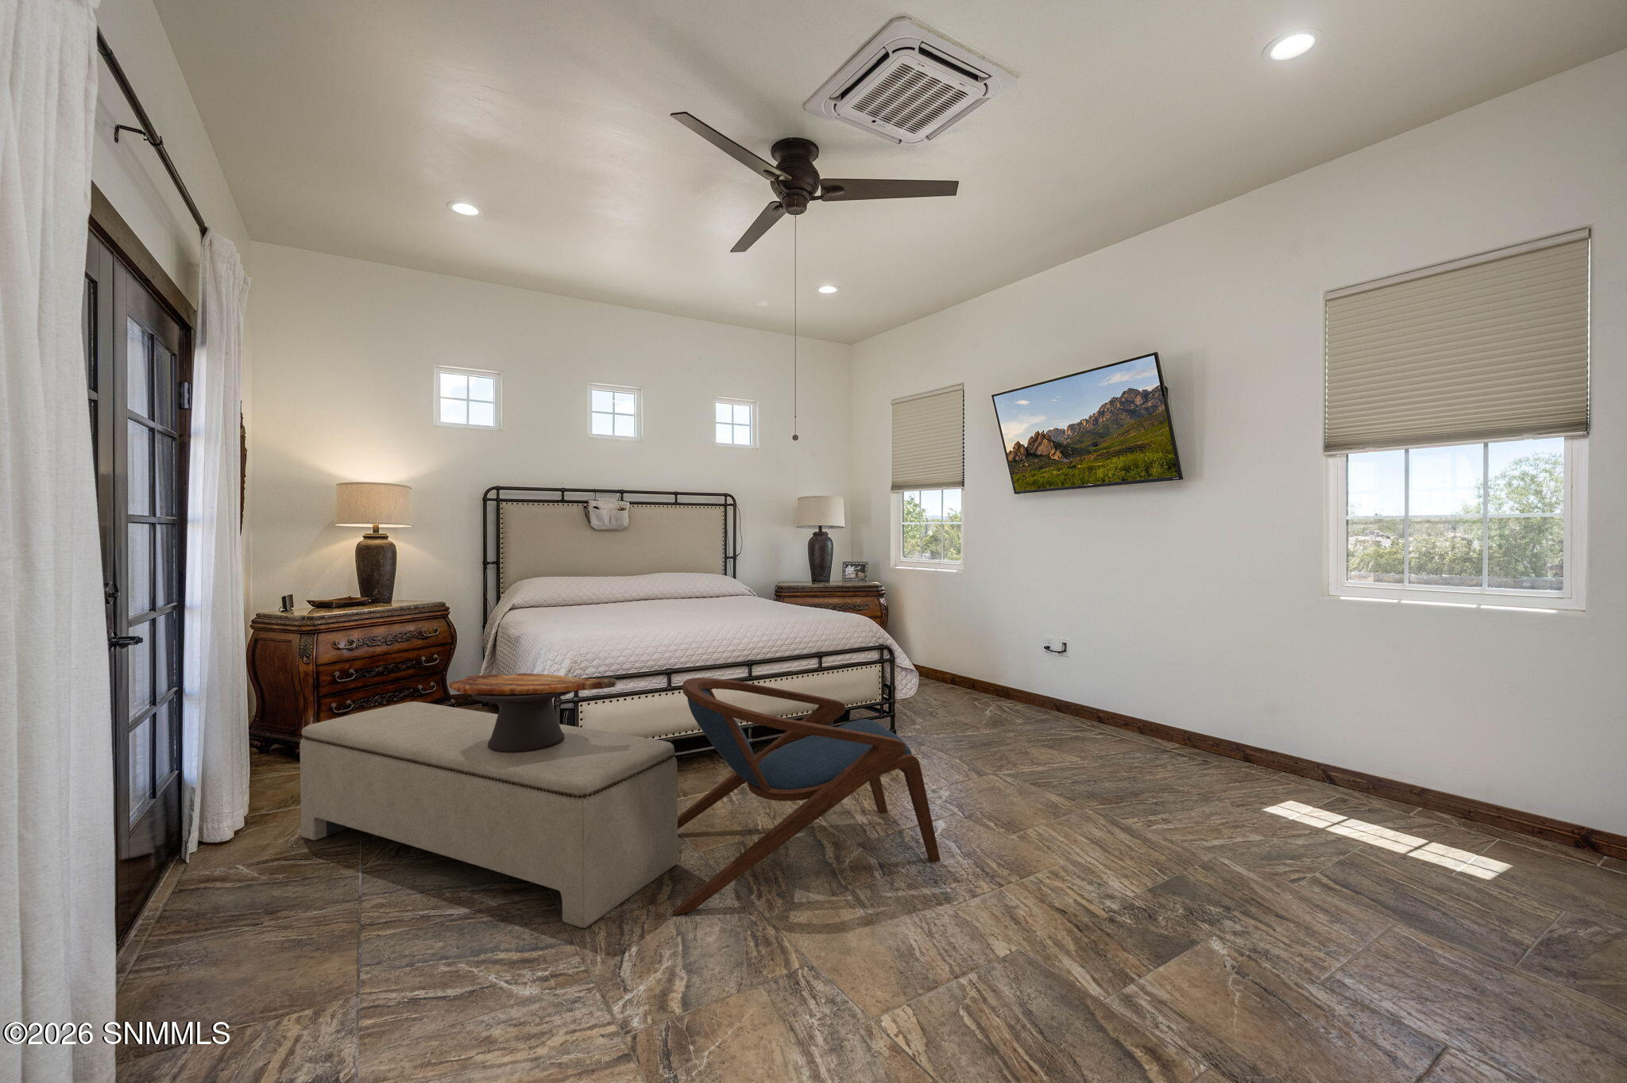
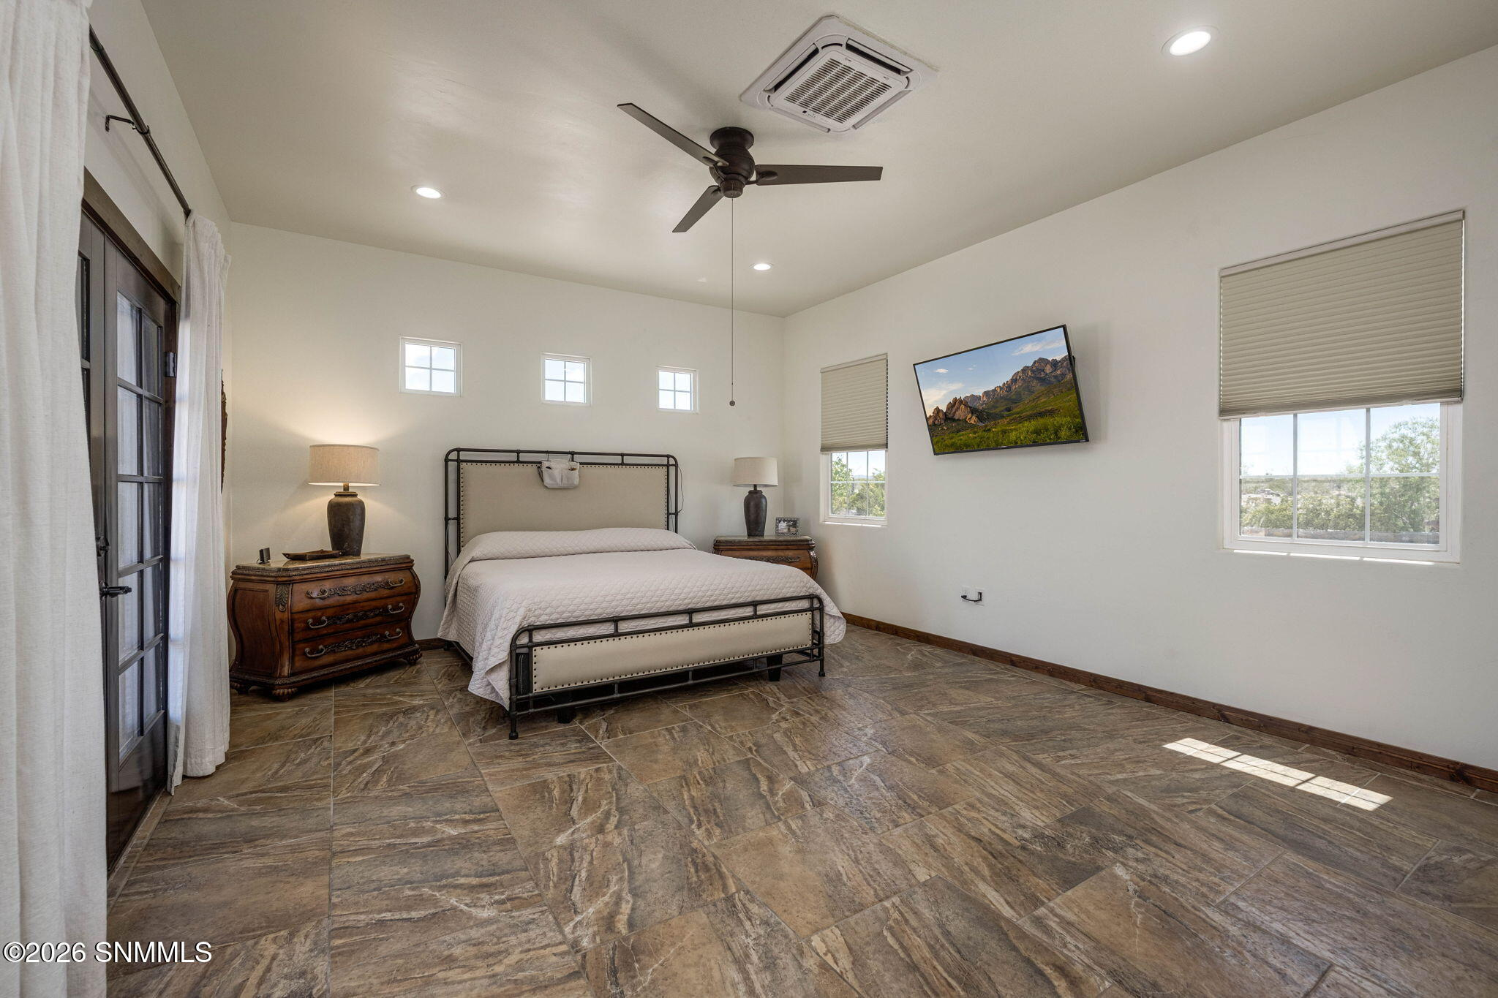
- bench (480, 789)
- armchair (794, 764)
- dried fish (532, 711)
